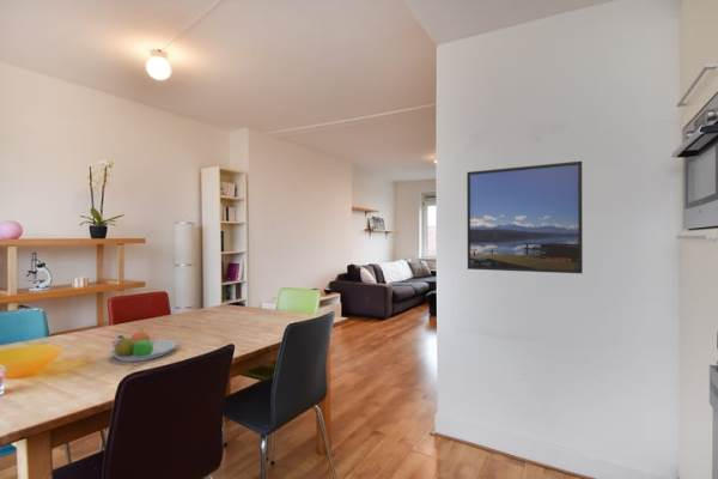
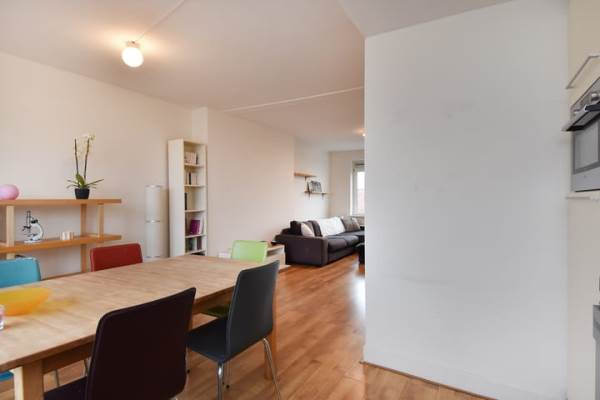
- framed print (521, 219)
- fruit bowl (142, 342)
